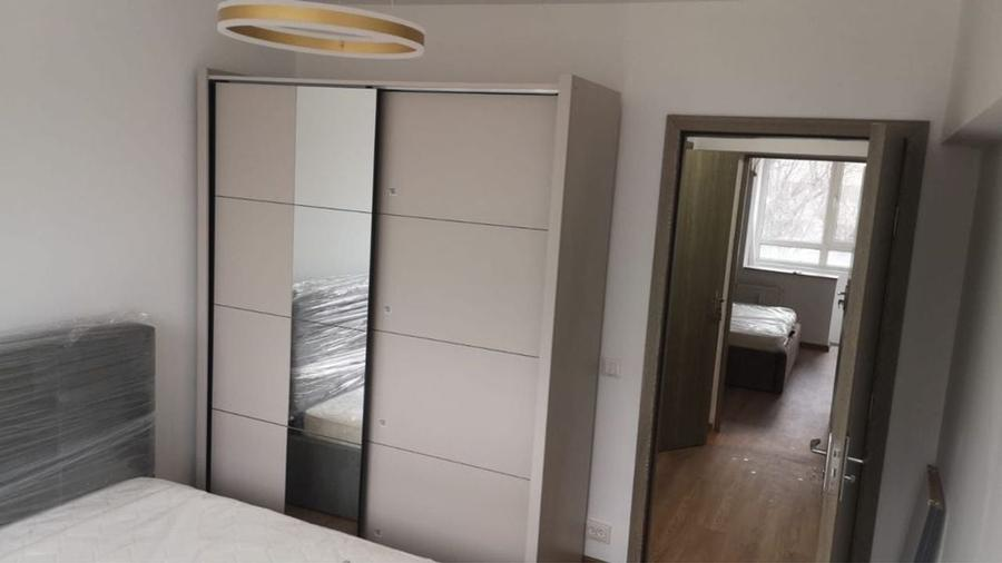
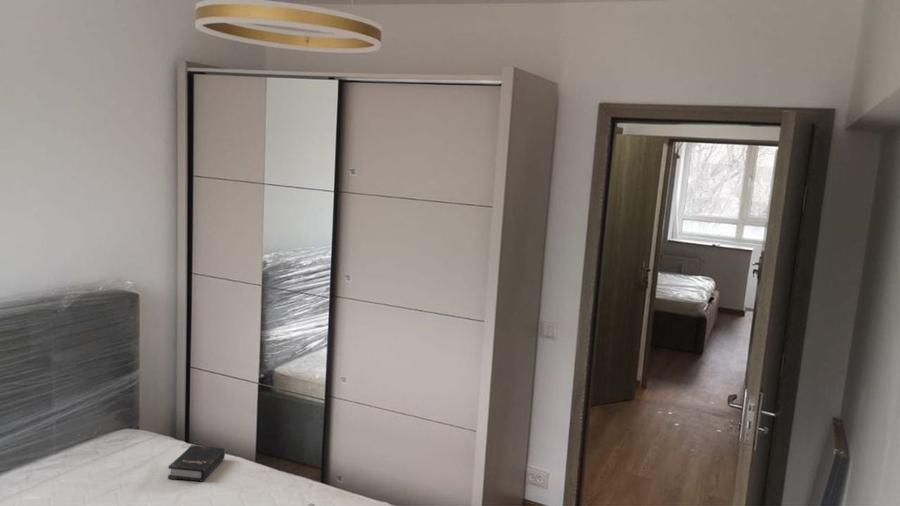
+ hardback book (197, 462)
